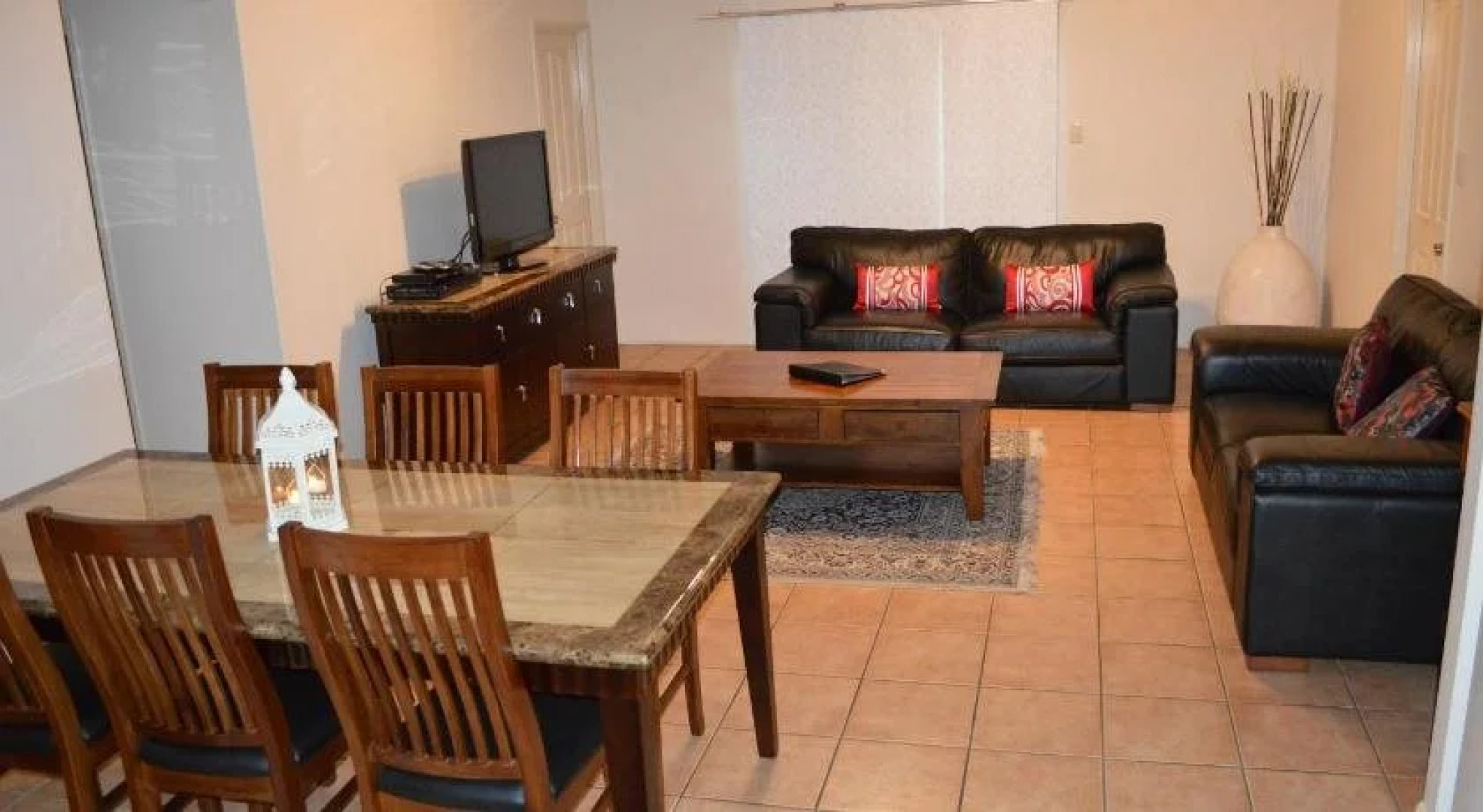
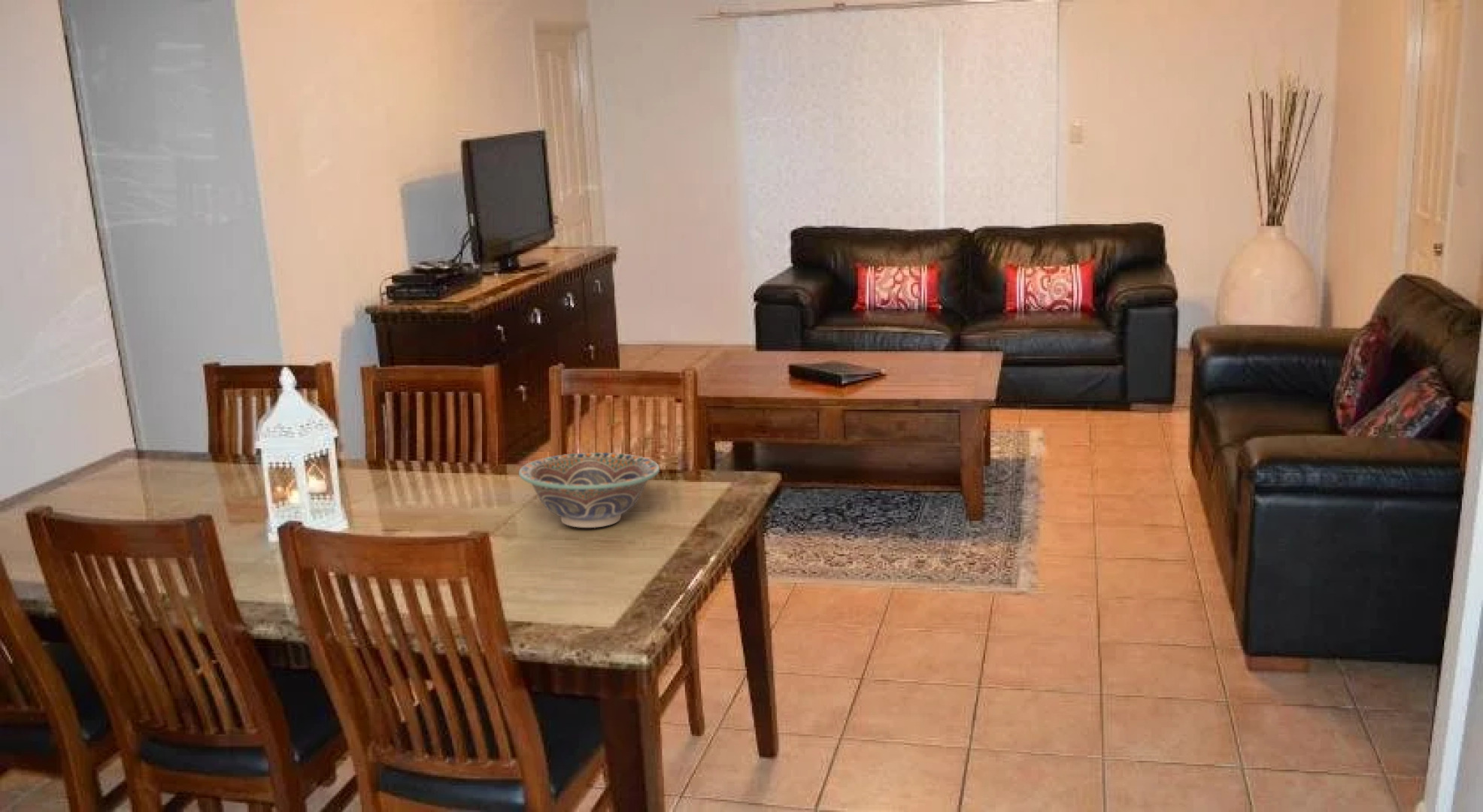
+ decorative bowl (591, 492)
